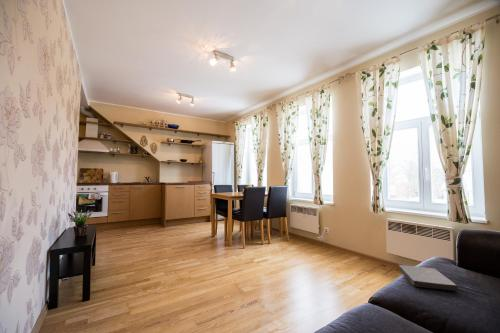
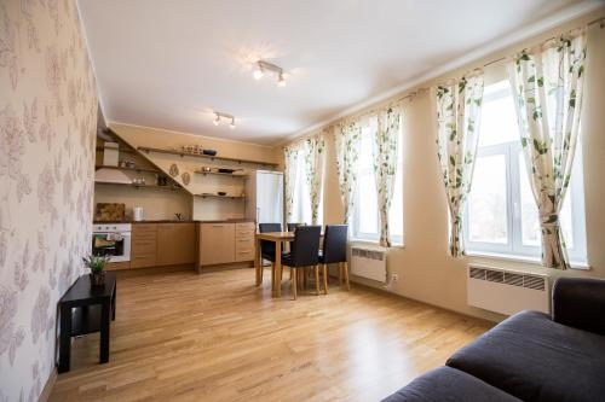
- book (425, 276)
